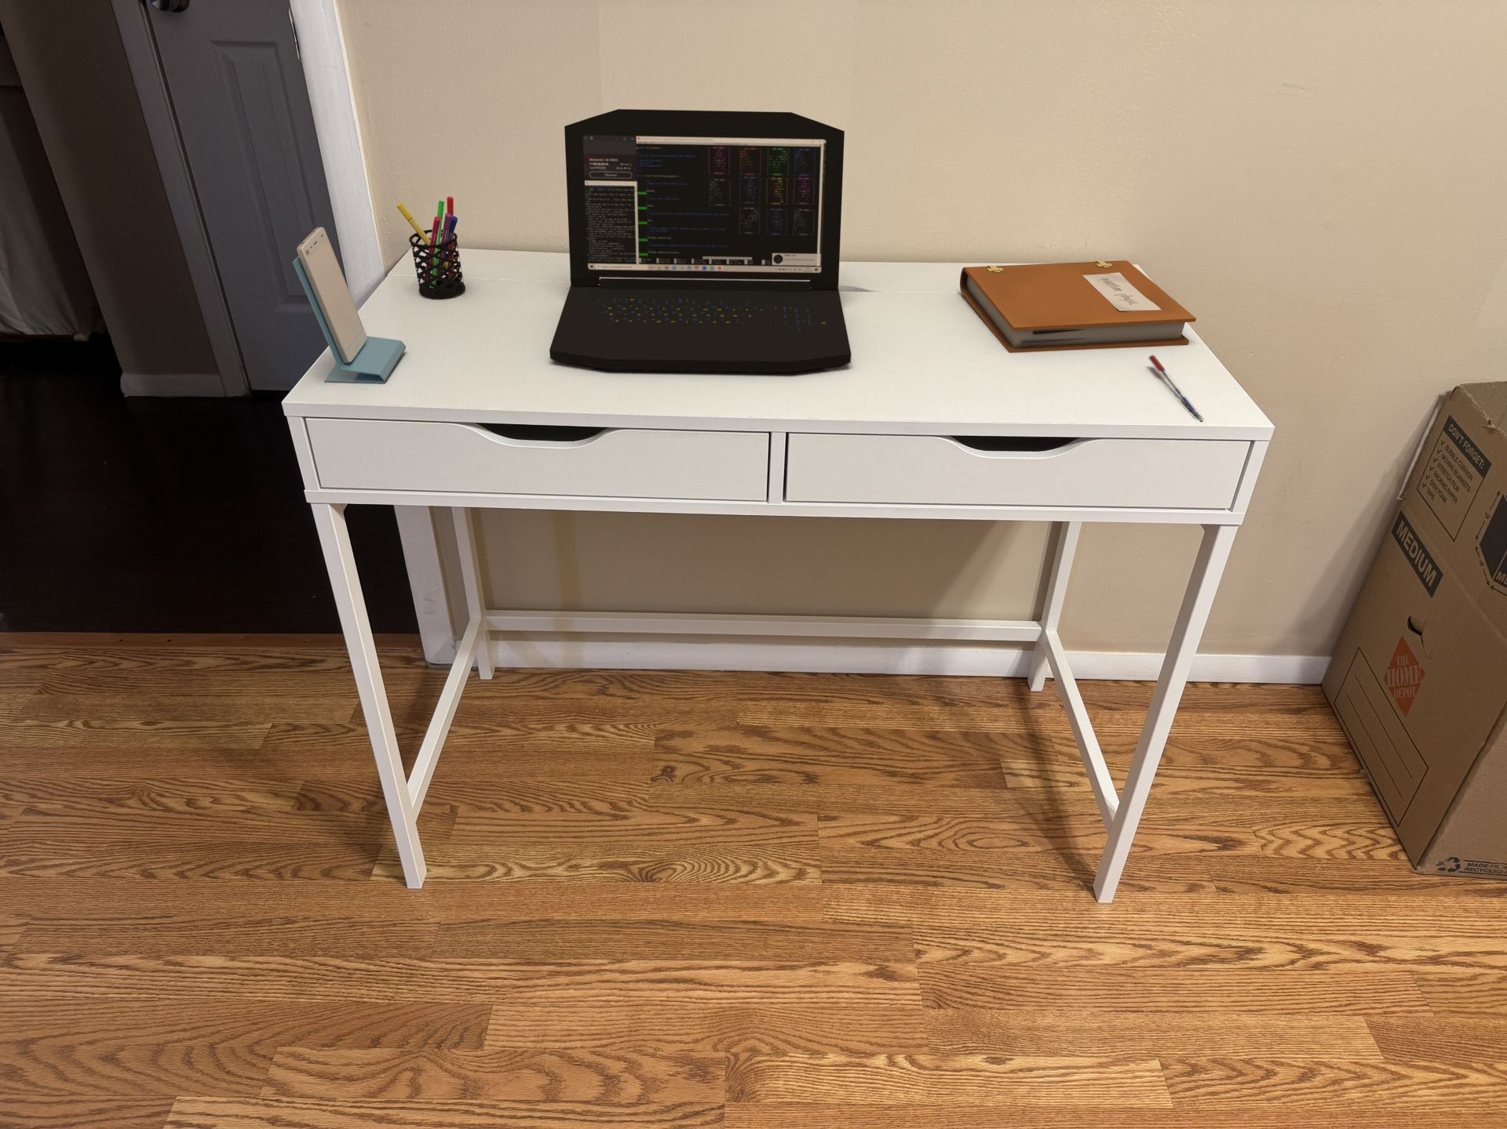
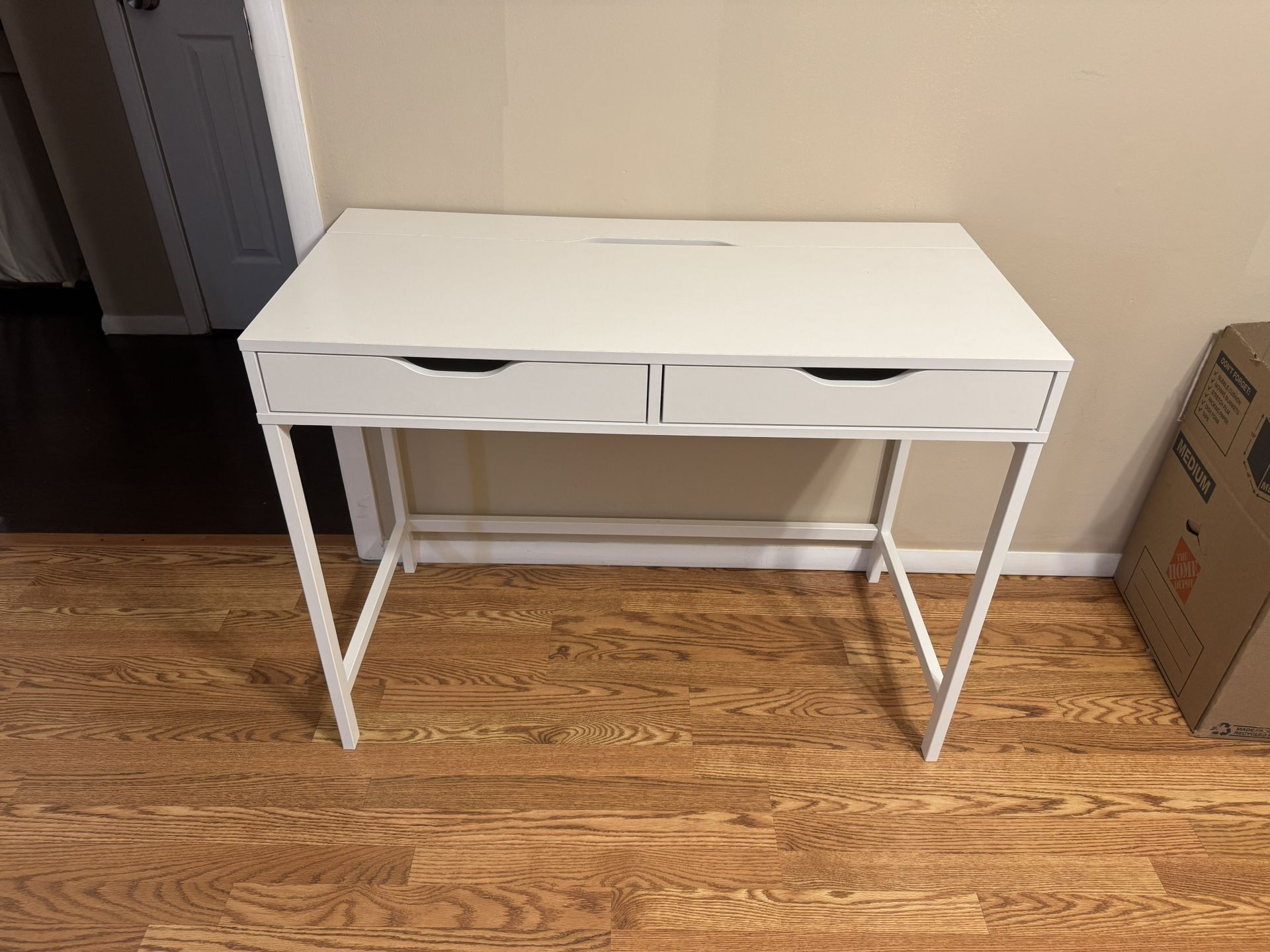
- pen holder (439, 242)
- pen (1176, 387)
- notebook (1075, 302)
- laptop (702, 240)
- smartphone (351, 302)
